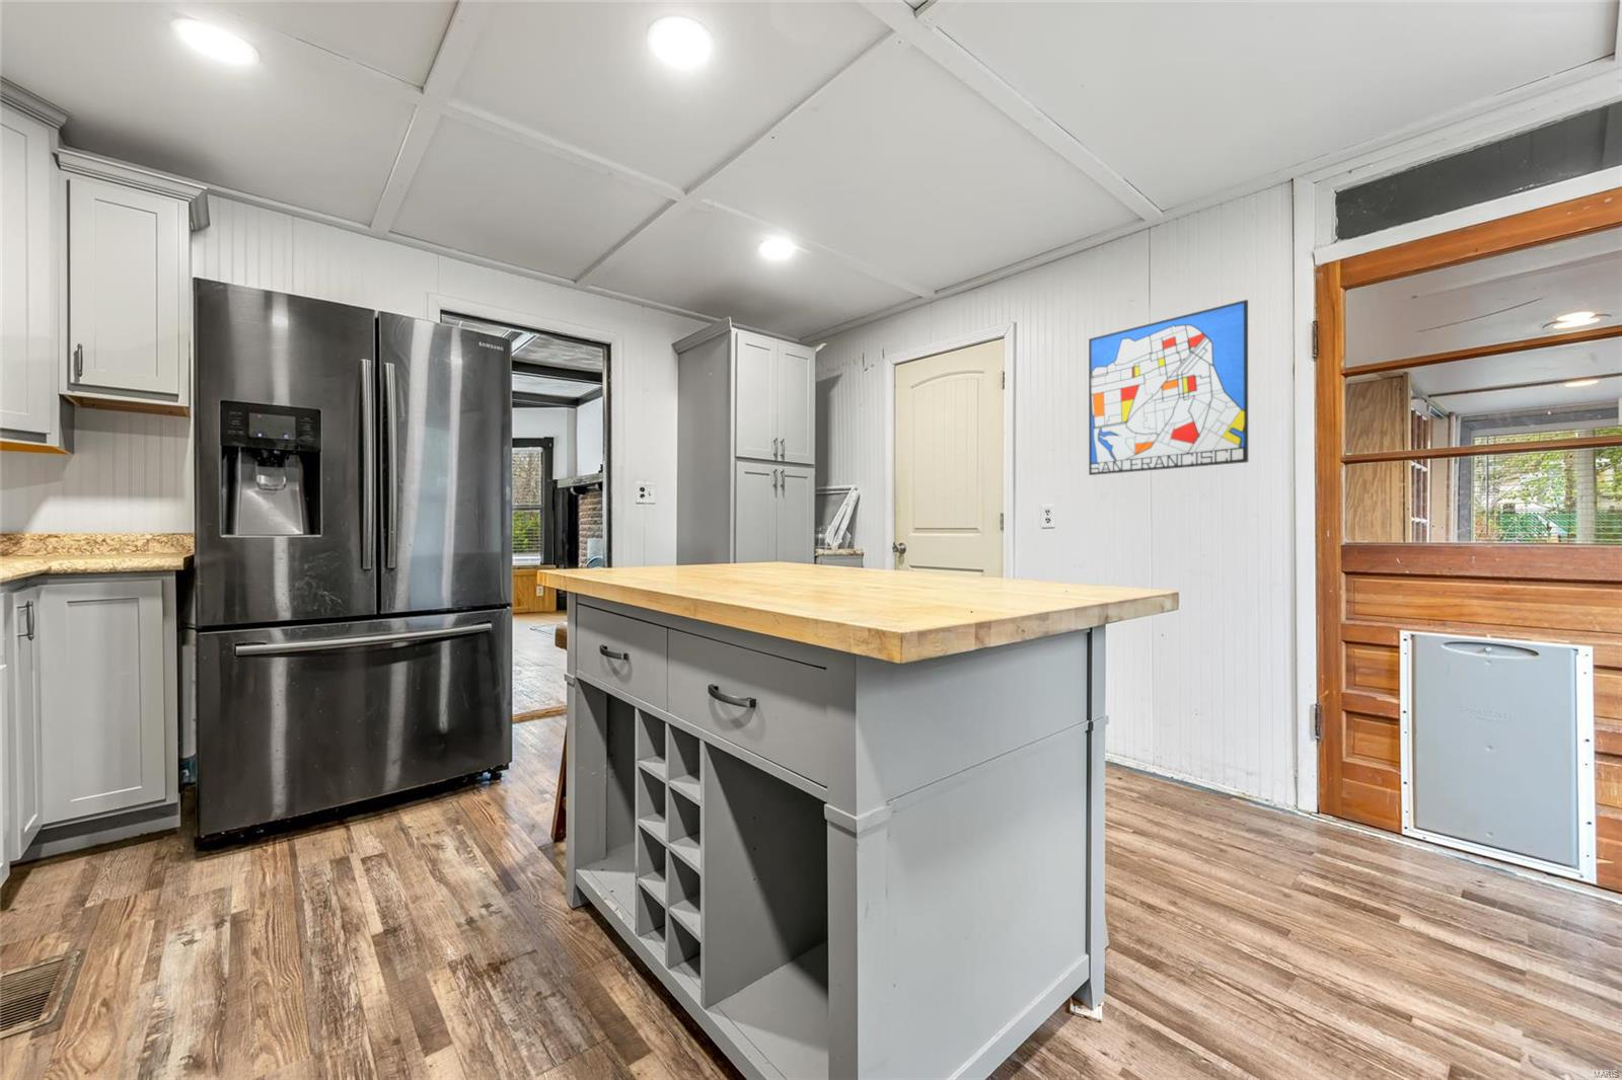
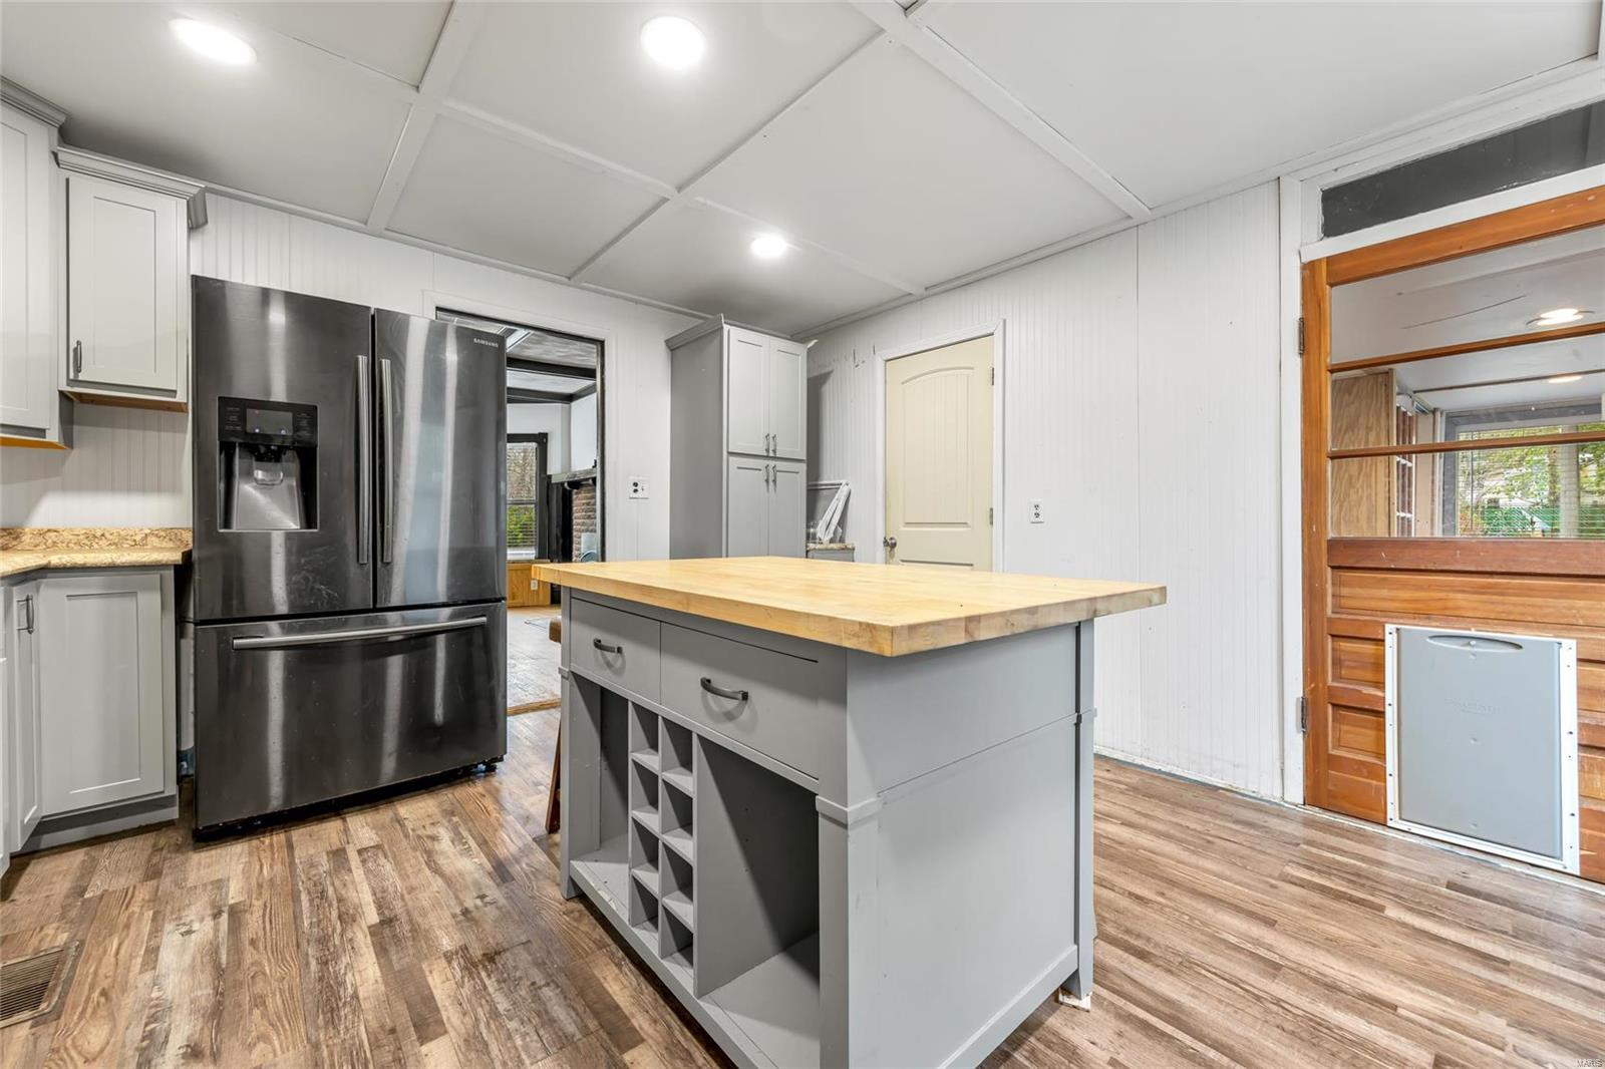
- wall art (1161, 395)
